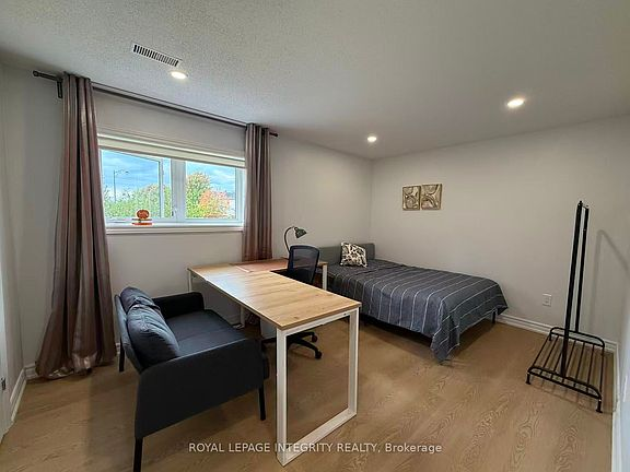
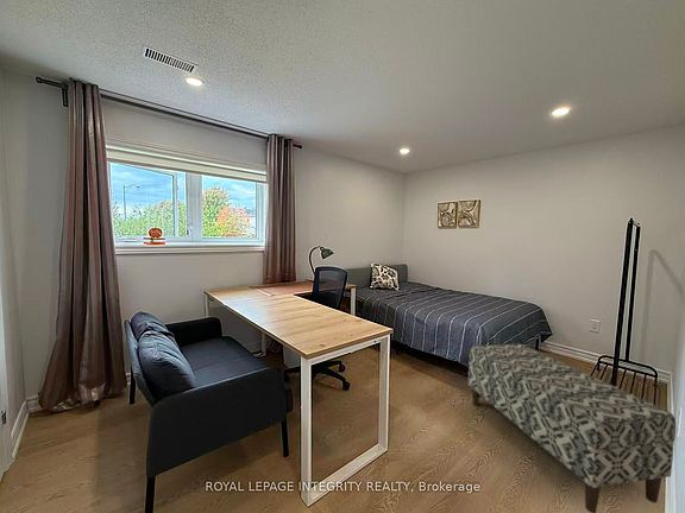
+ bench (546, 406)
